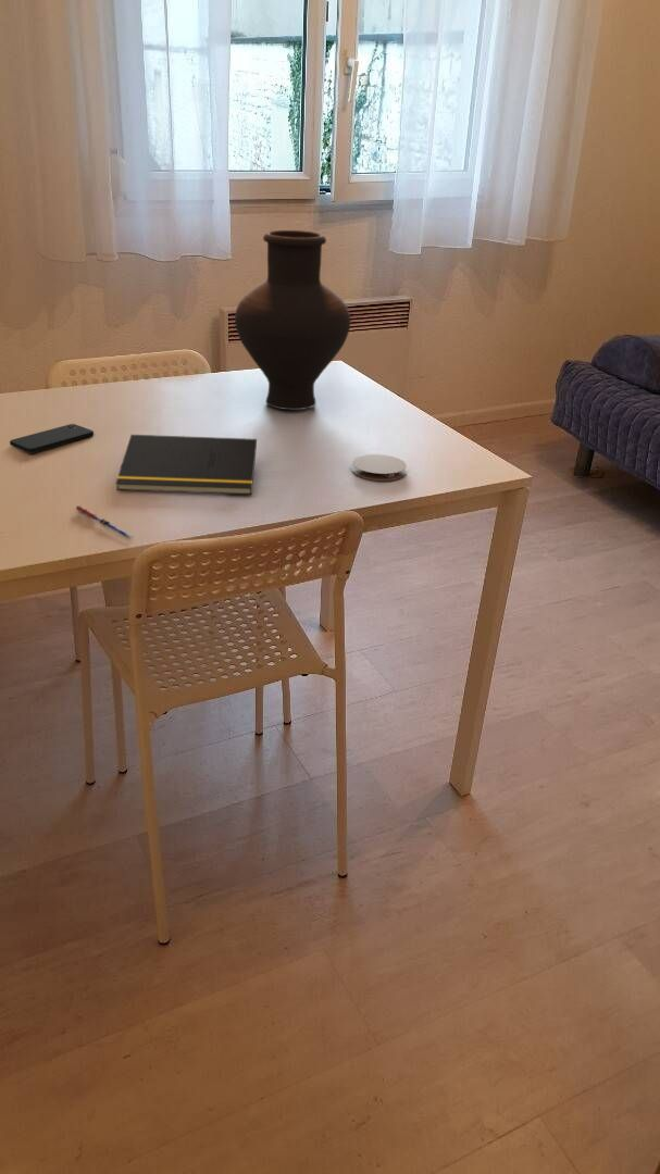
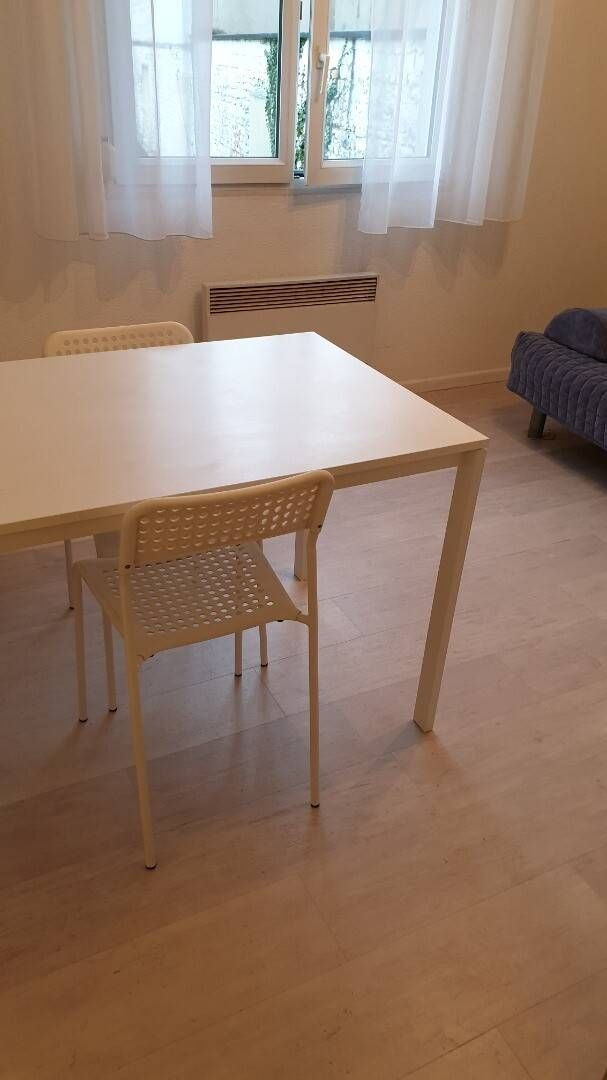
- pen (103, 521)
- smartphone (52, 437)
- notepad (189, 463)
- vase (292, 323)
- coaster (378, 466)
